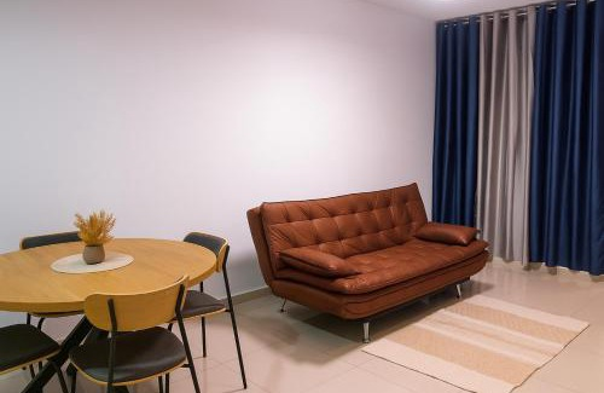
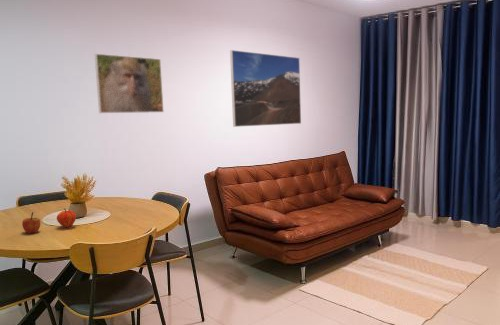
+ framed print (131, 84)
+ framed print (268, 90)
+ apple (31, 222)
+ fruit (66, 217)
